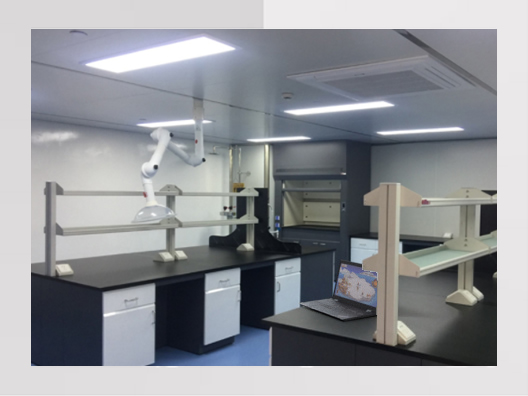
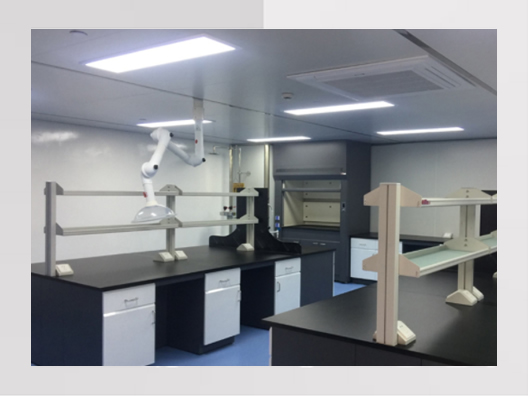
- laptop (341, 287)
